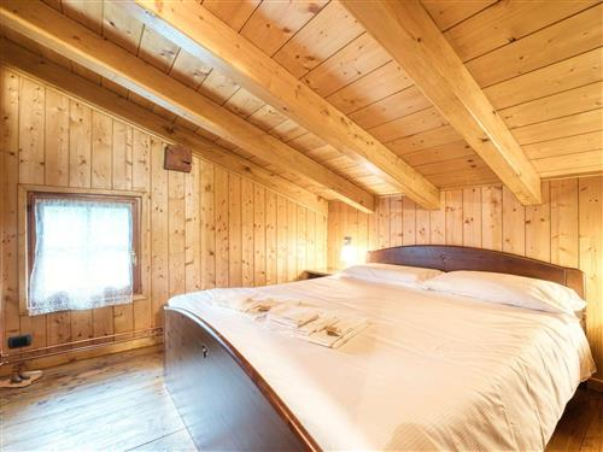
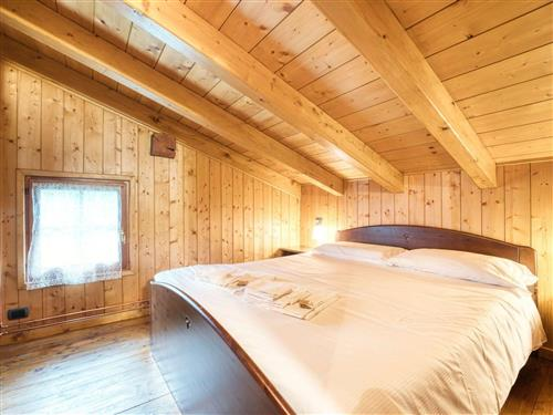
- boots (21, 374)
